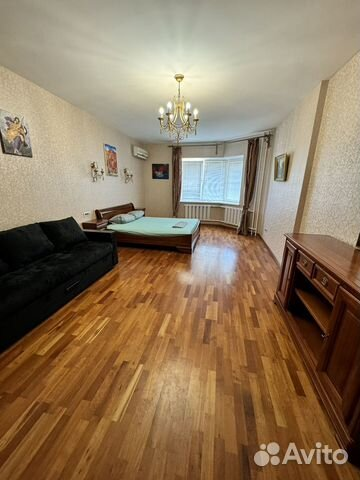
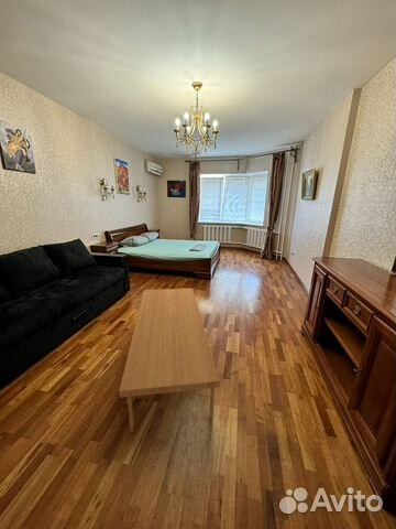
+ coffee table (169, 337)
